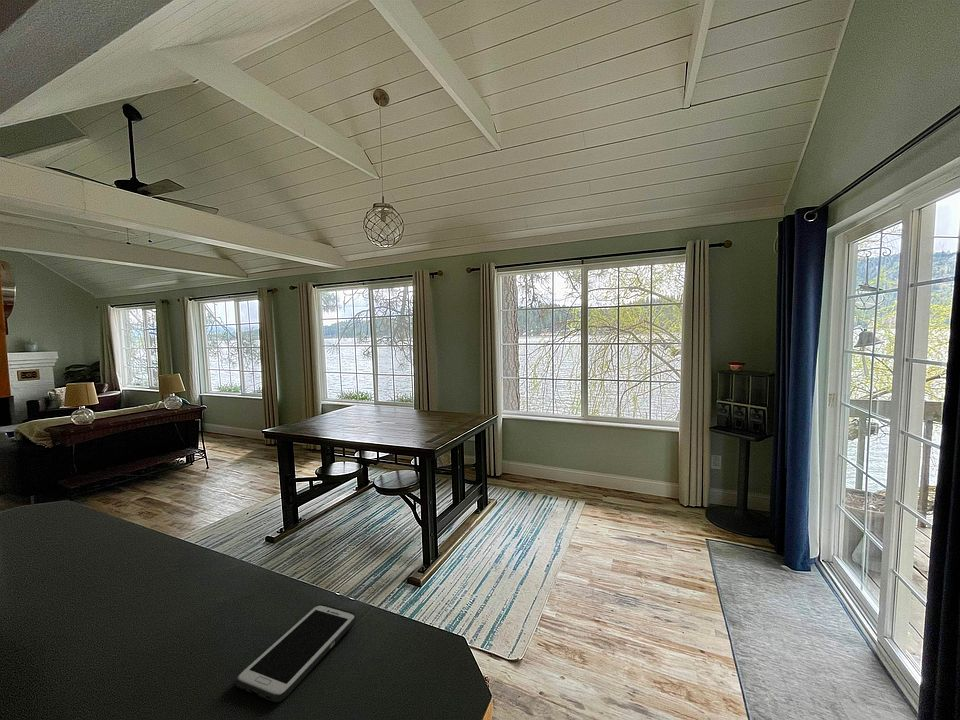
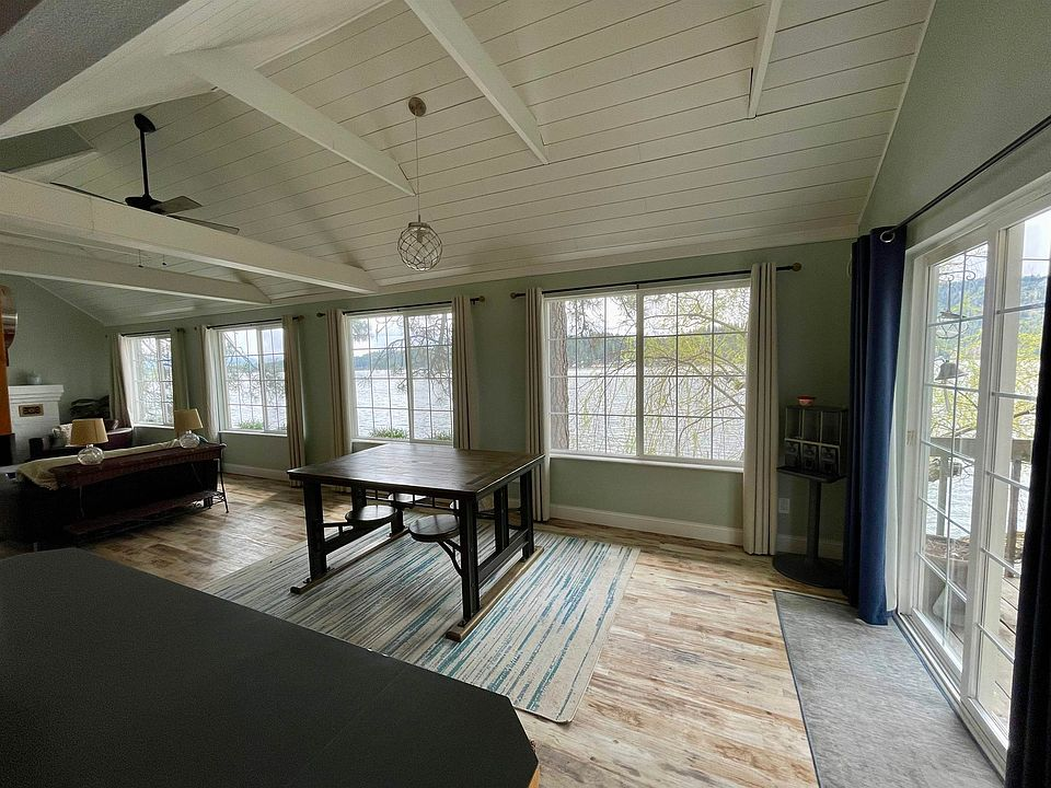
- cell phone (302, 646)
